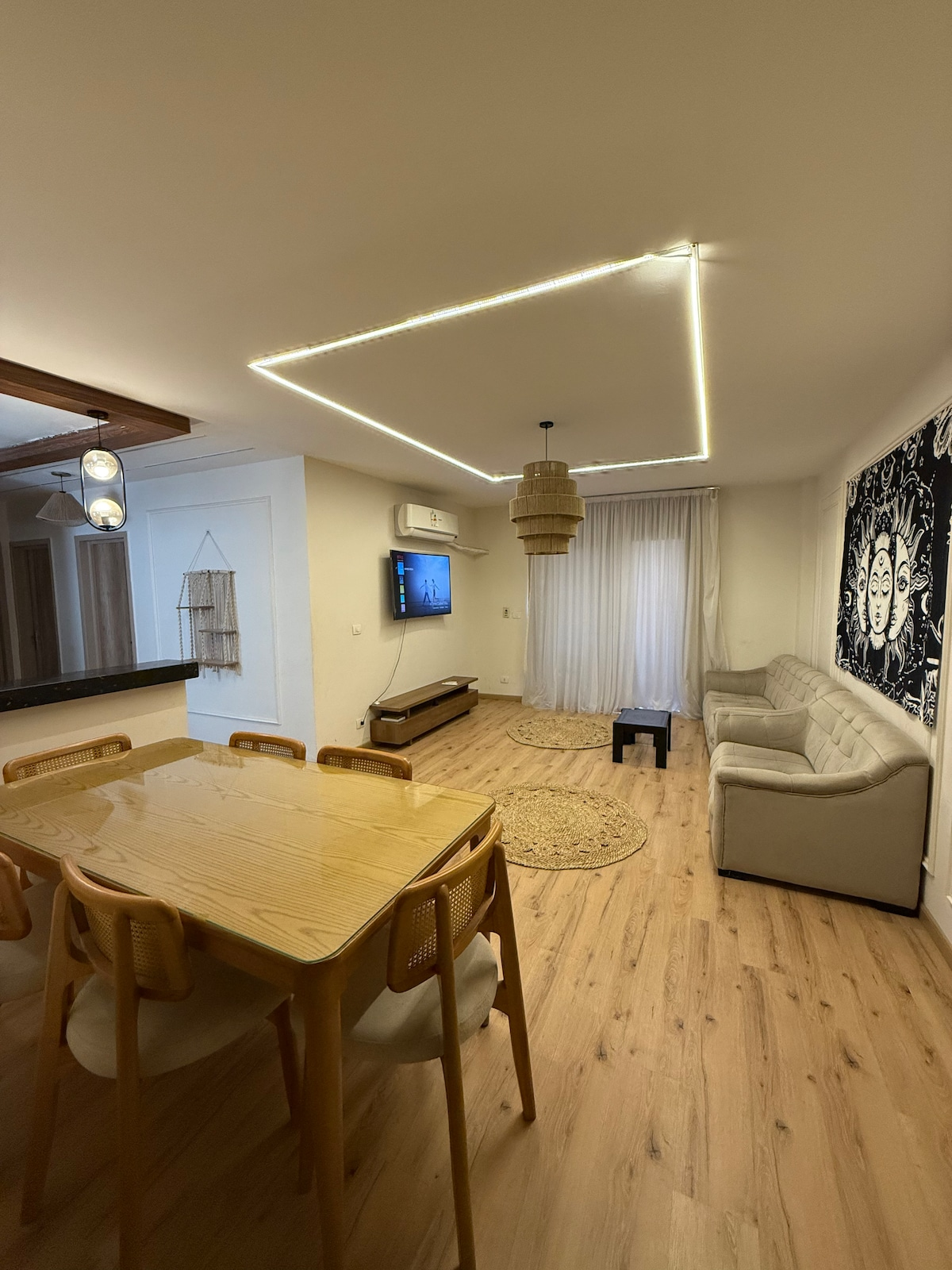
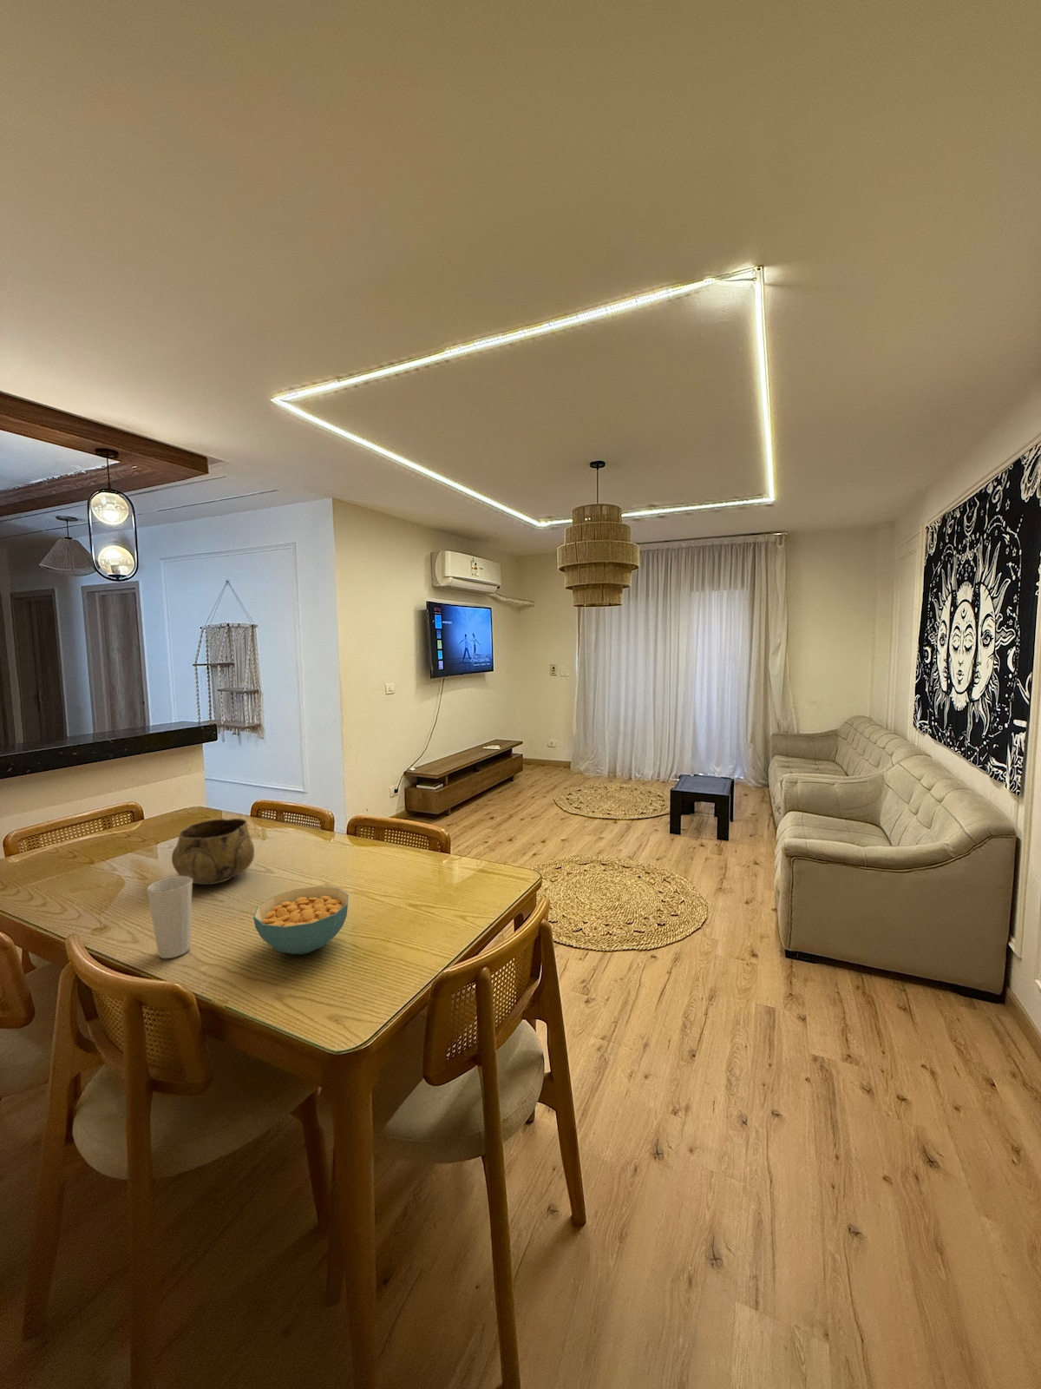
+ decorative bowl (214, 852)
+ cup (172, 918)
+ cereal bowl (304, 926)
